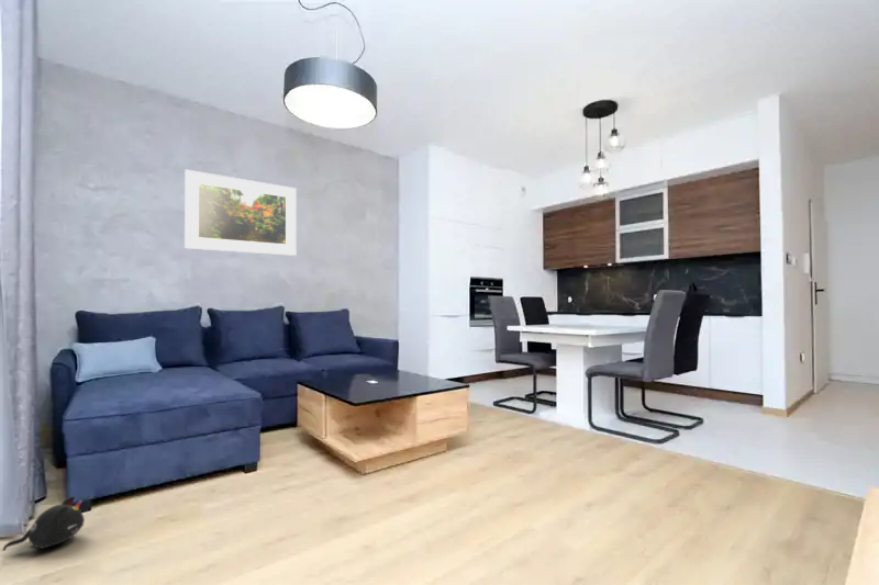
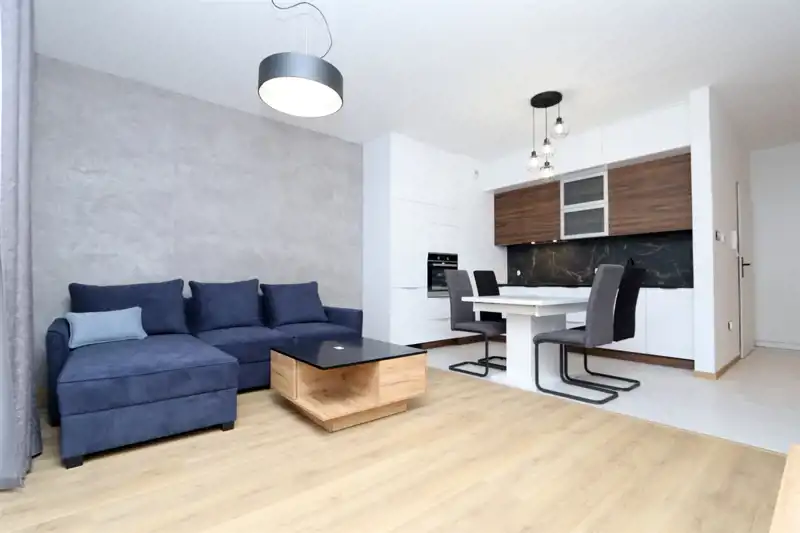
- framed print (244, 215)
- plush toy (45, 525)
